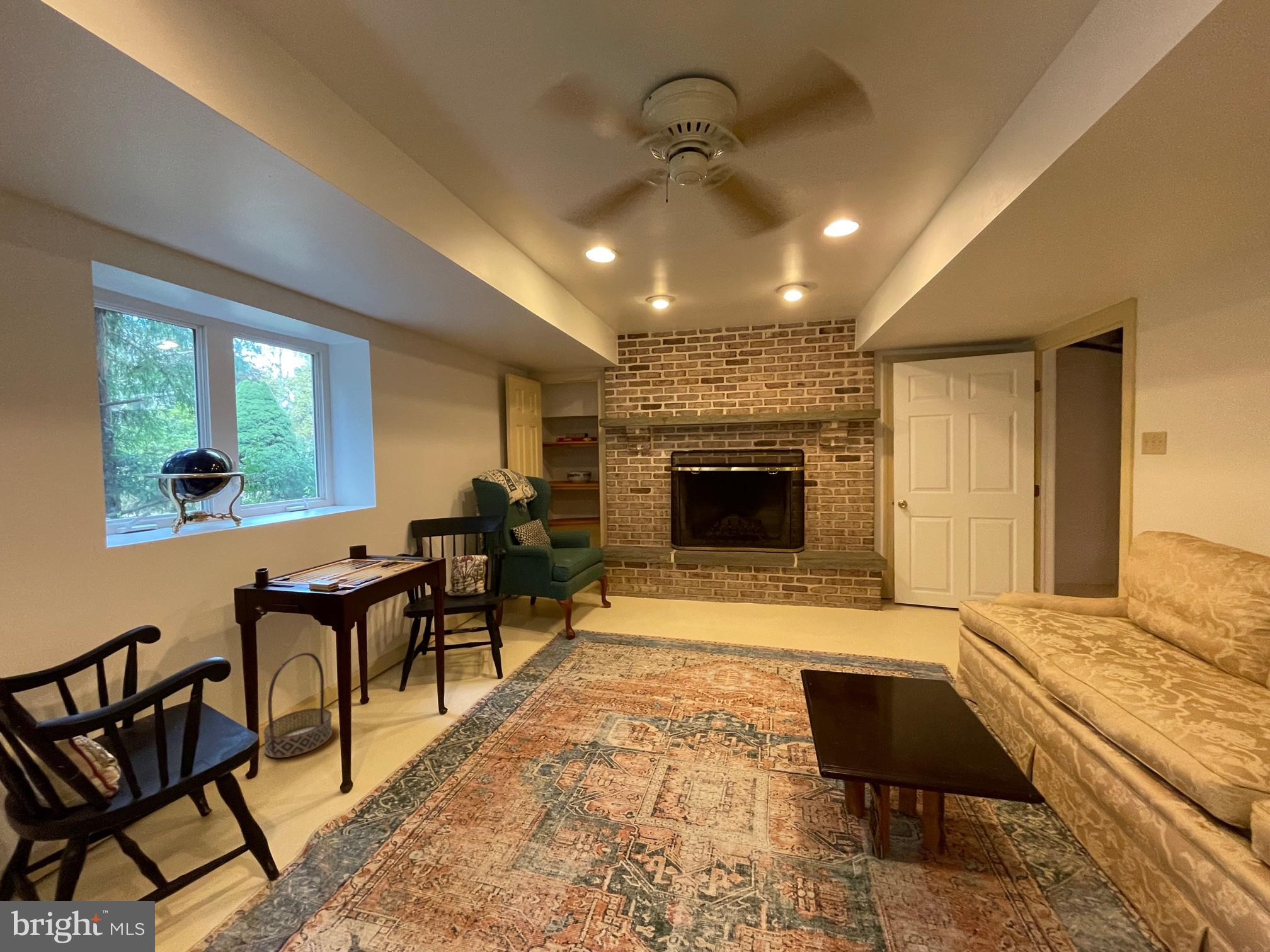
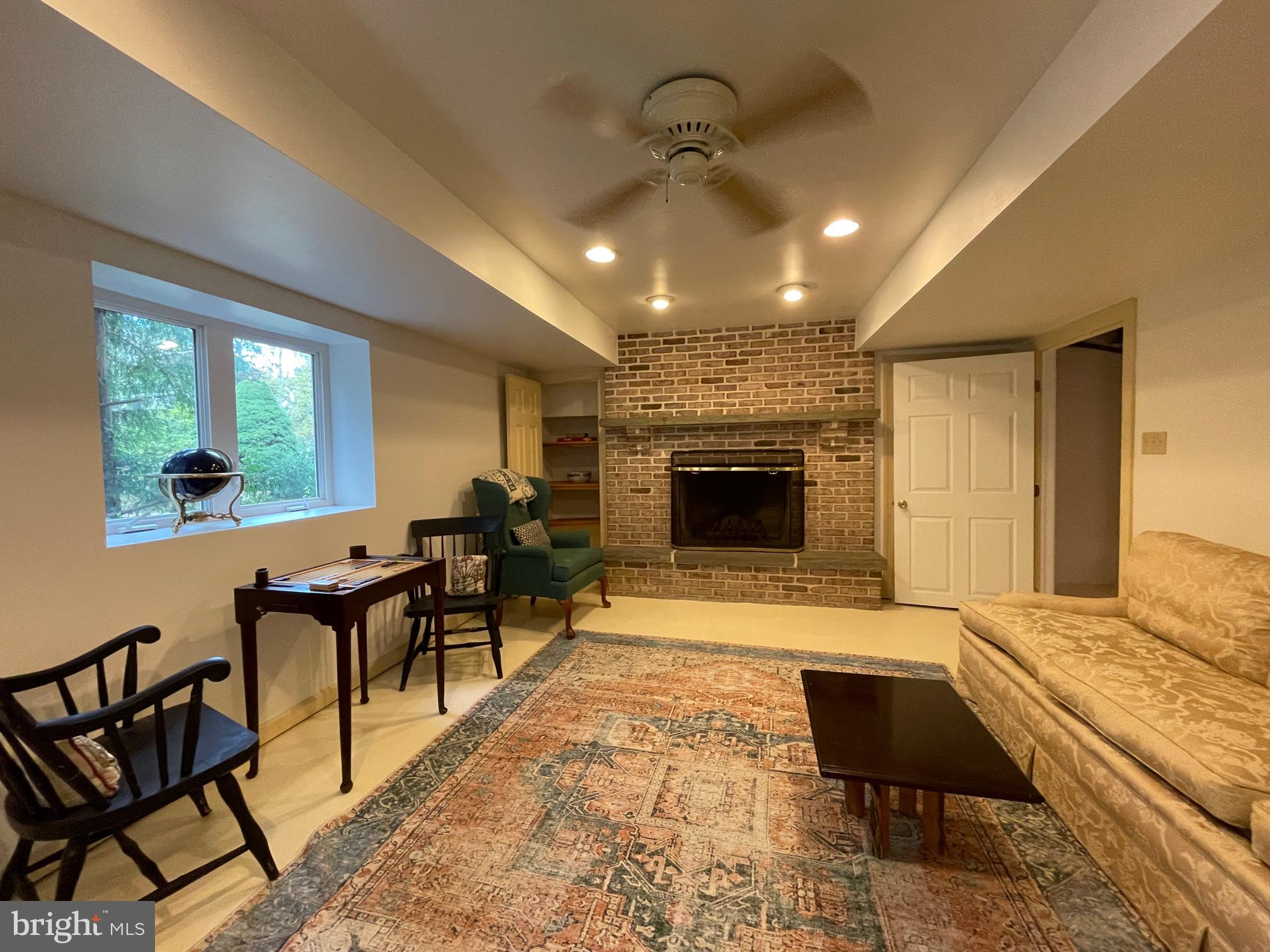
- basket (299, 710)
